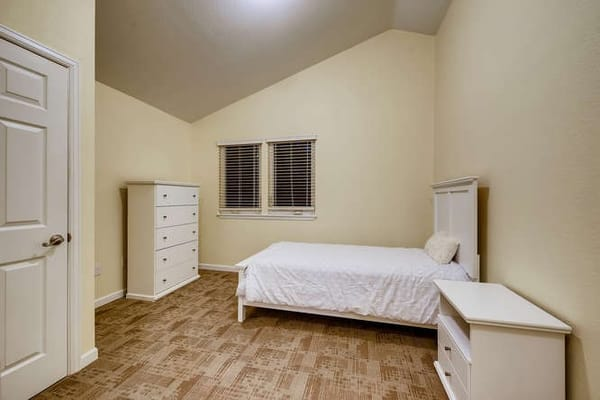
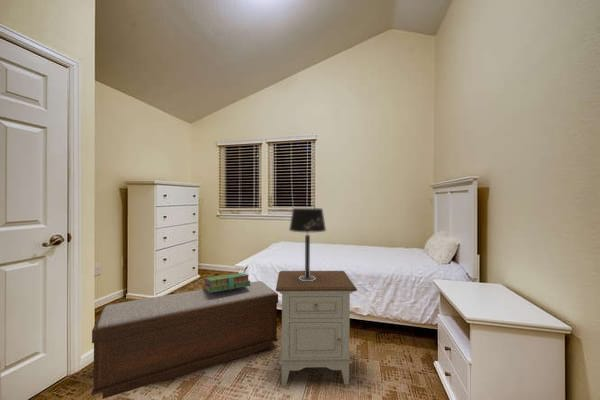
+ bench (196, 326)
+ table lamp (307, 243)
+ stack of books (226, 284)
+ nightstand (313, 323)
